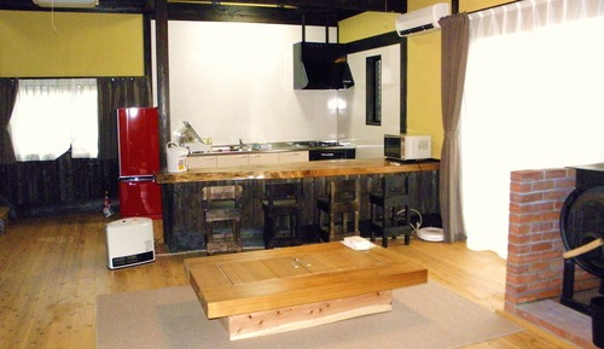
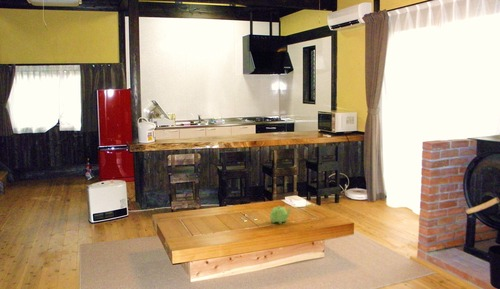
+ teapot (281, 214)
